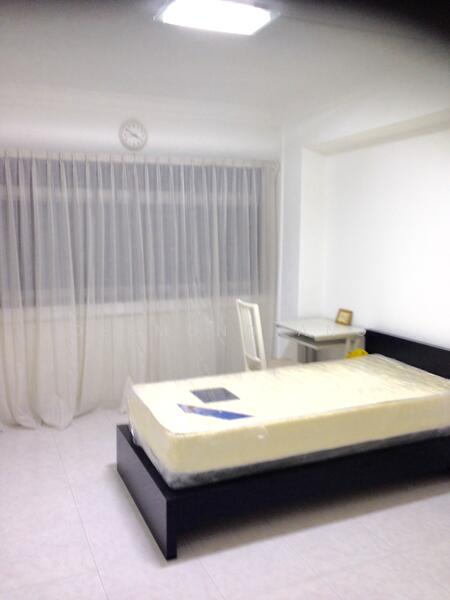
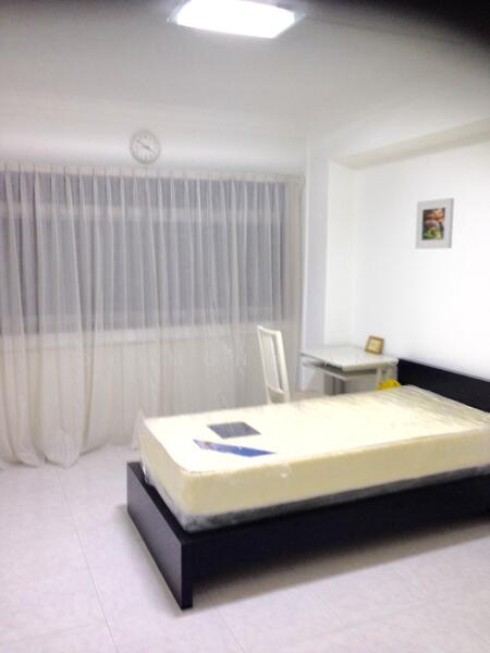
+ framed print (433, 224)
